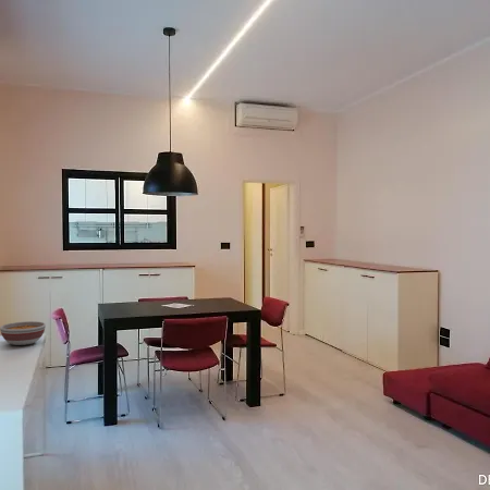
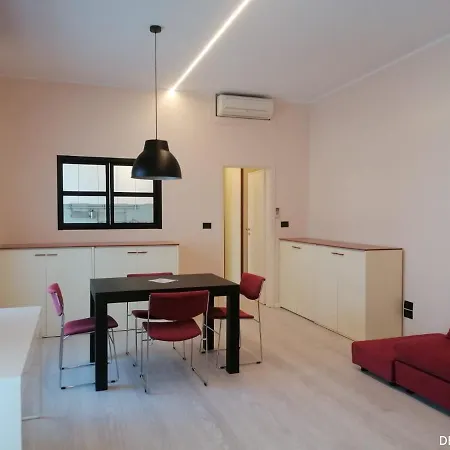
- bowl (23, 334)
